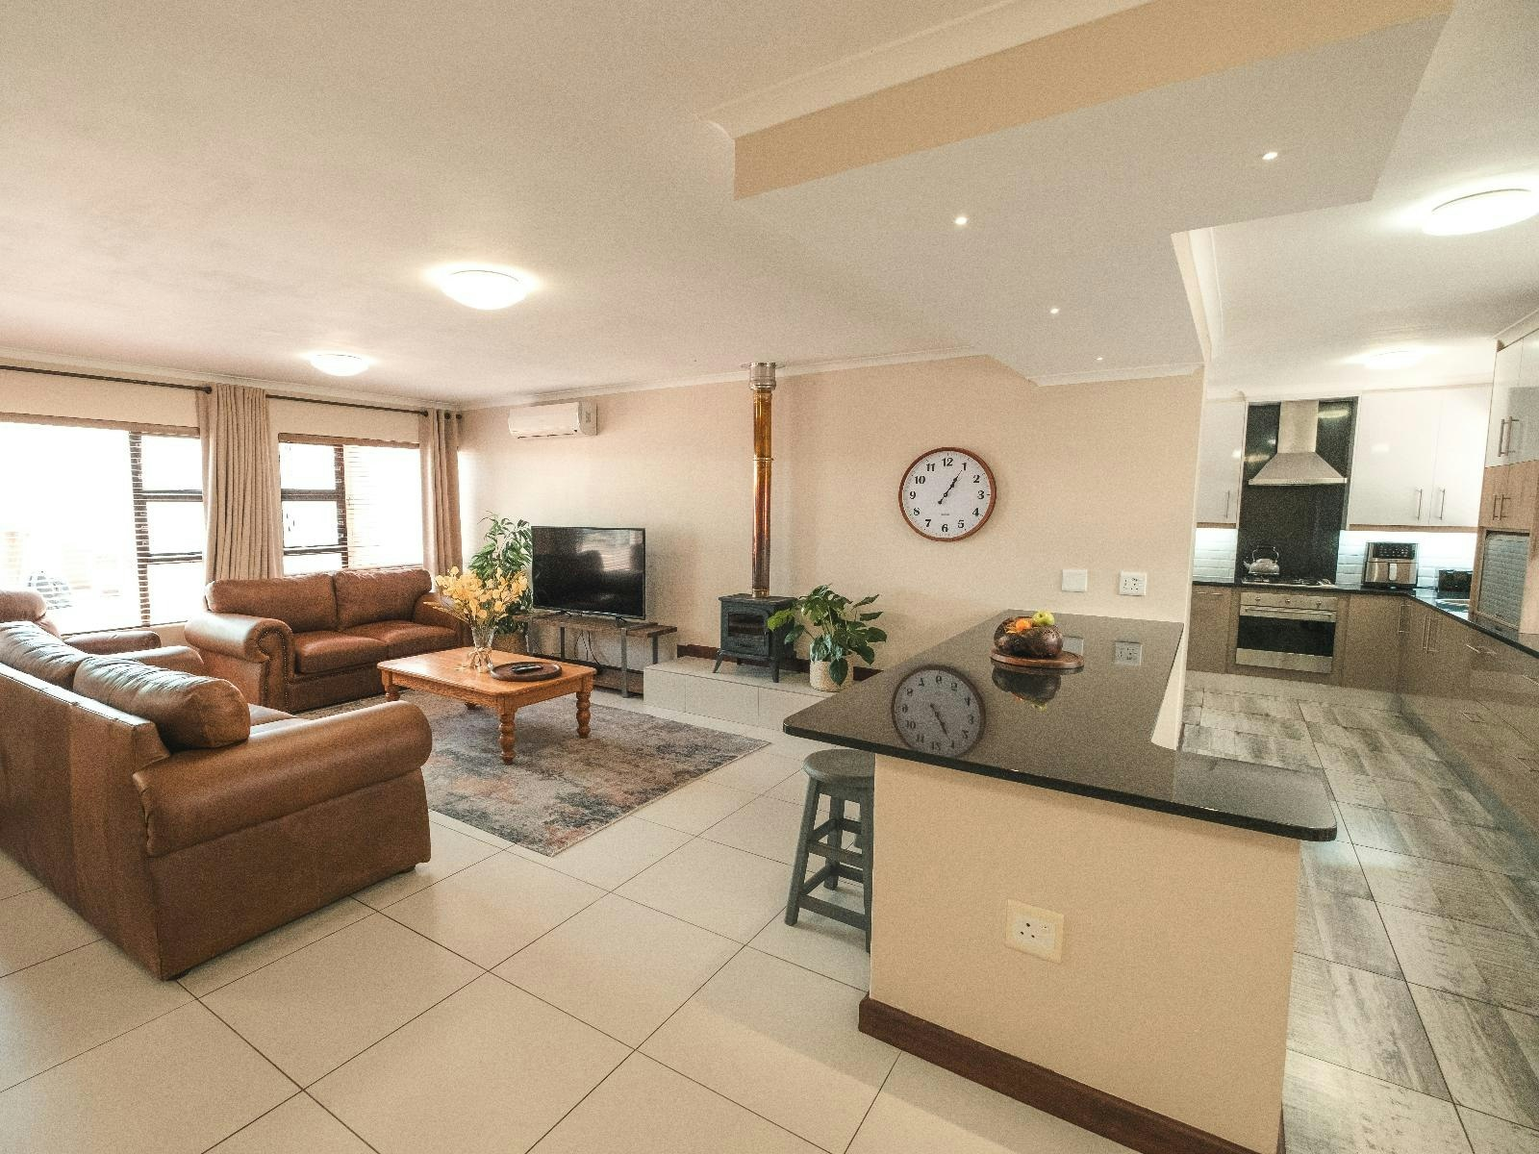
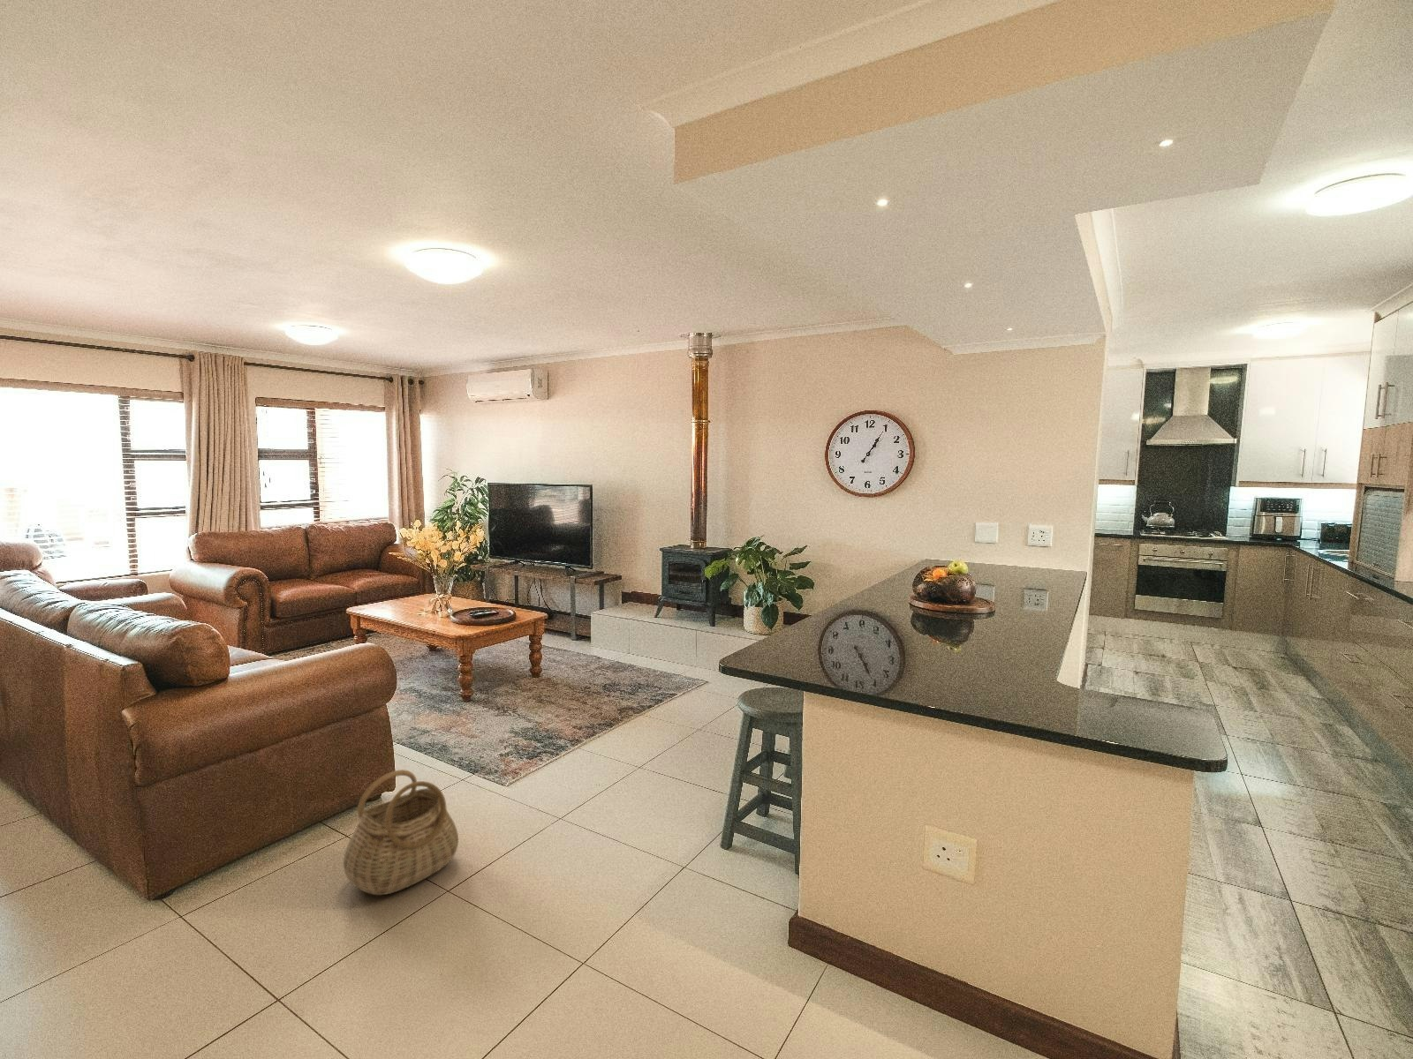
+ basket (402, 825)
